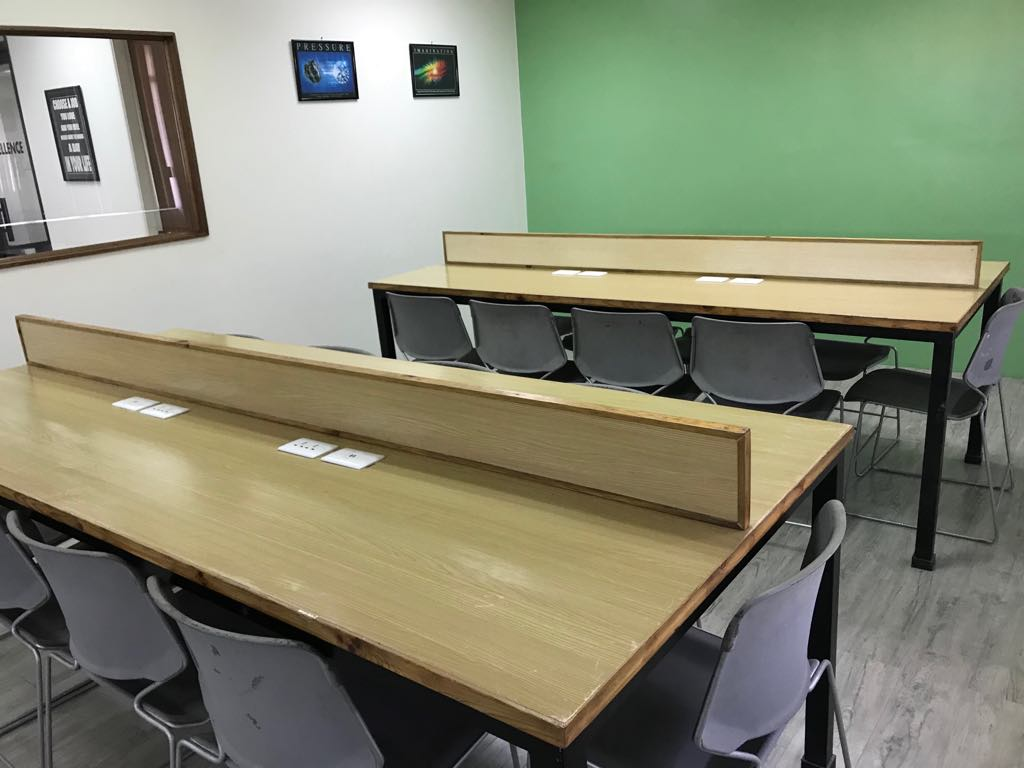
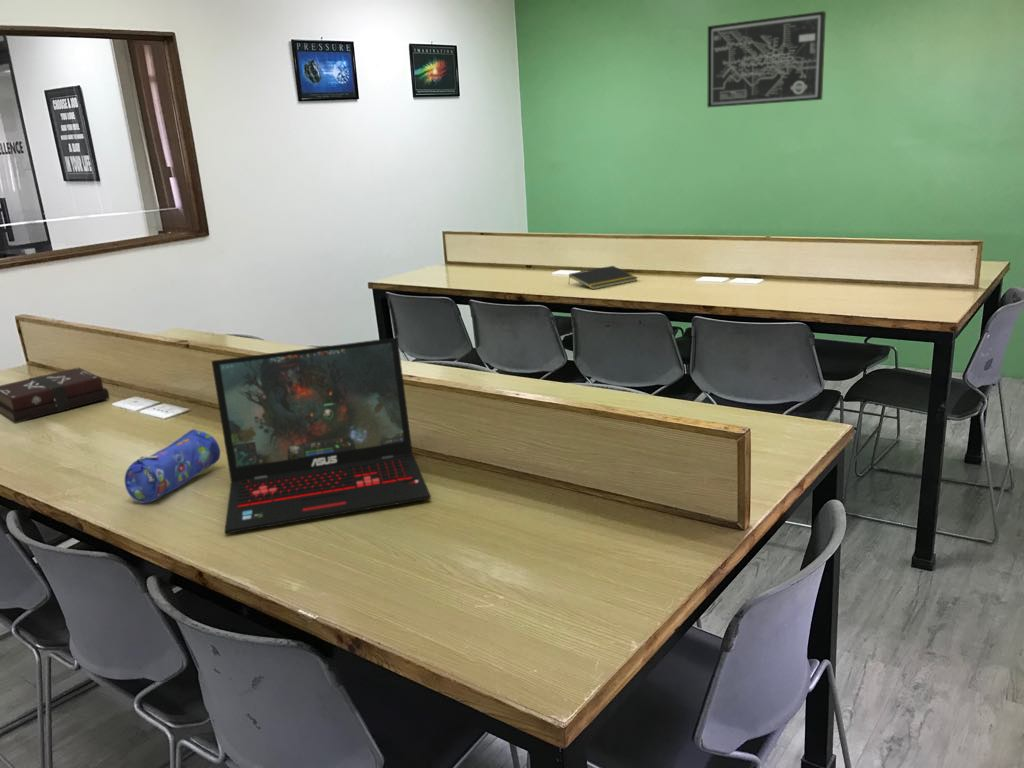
+ notepad (603, 277)
+ pencil case (173, 463)
+ laptop (318, 429)
+ hardback book (49, 393)
+ wall art (763, 62)
